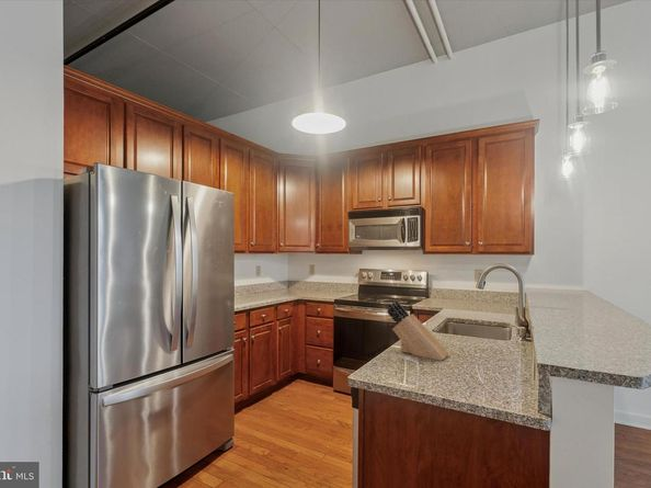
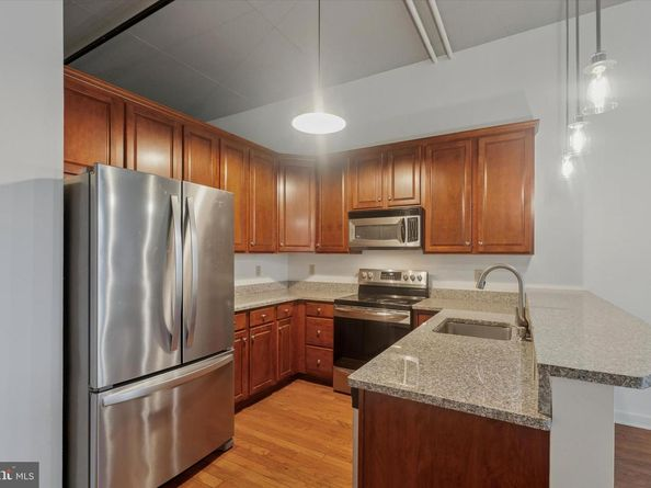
- knife block (415, 328)
